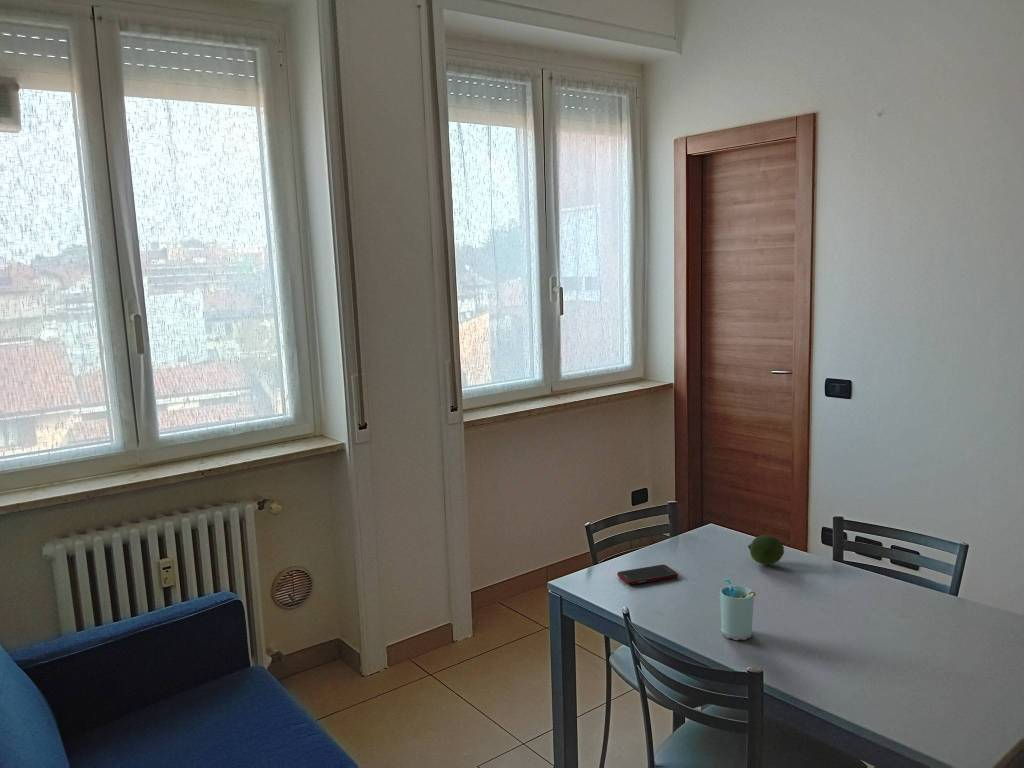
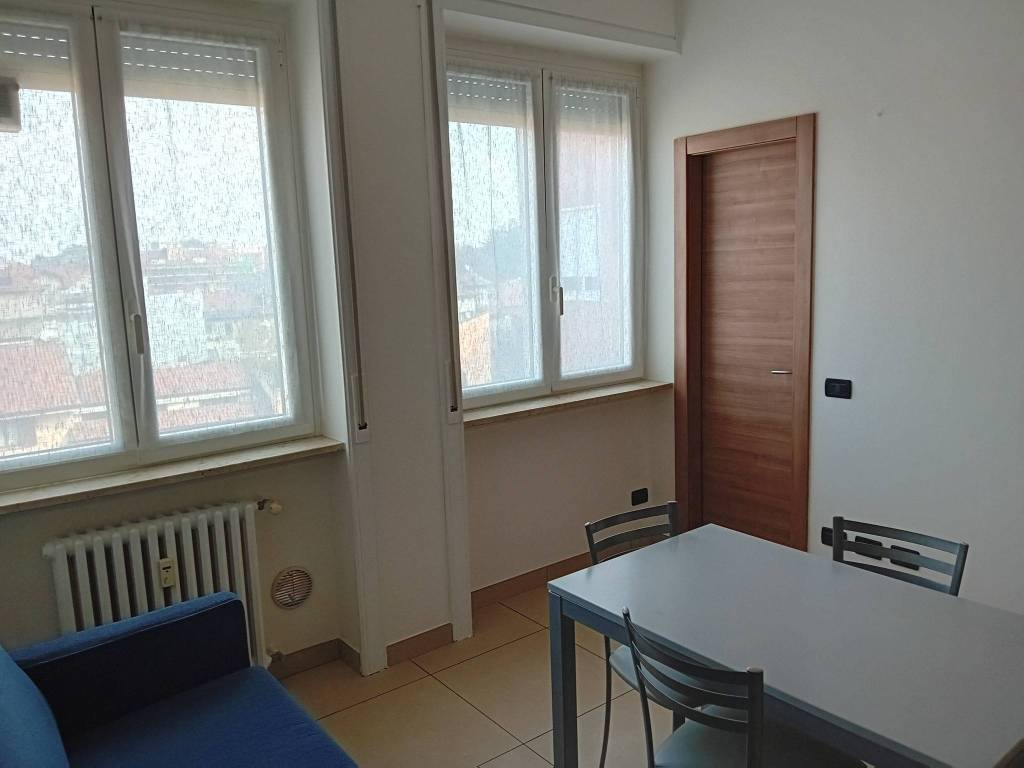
- fruit (766, 550)
- cup (737, 608)
- cell phone (647, 574)
